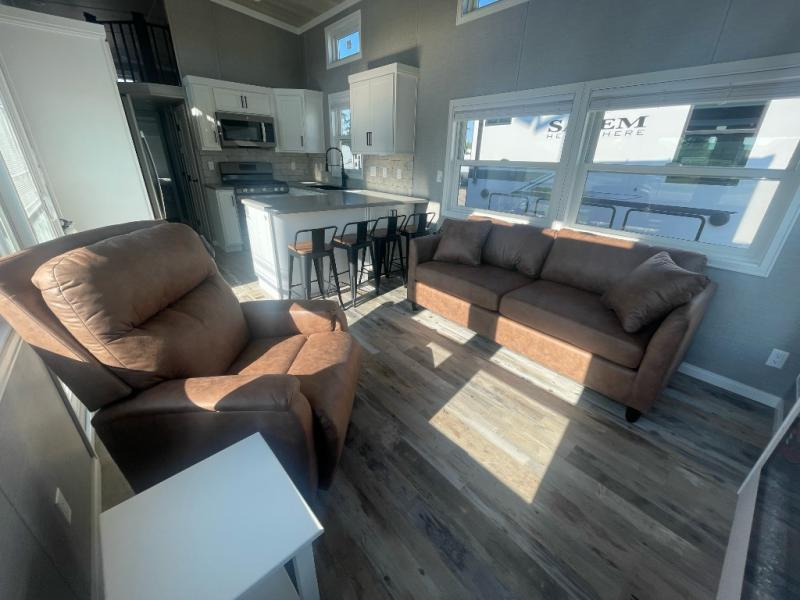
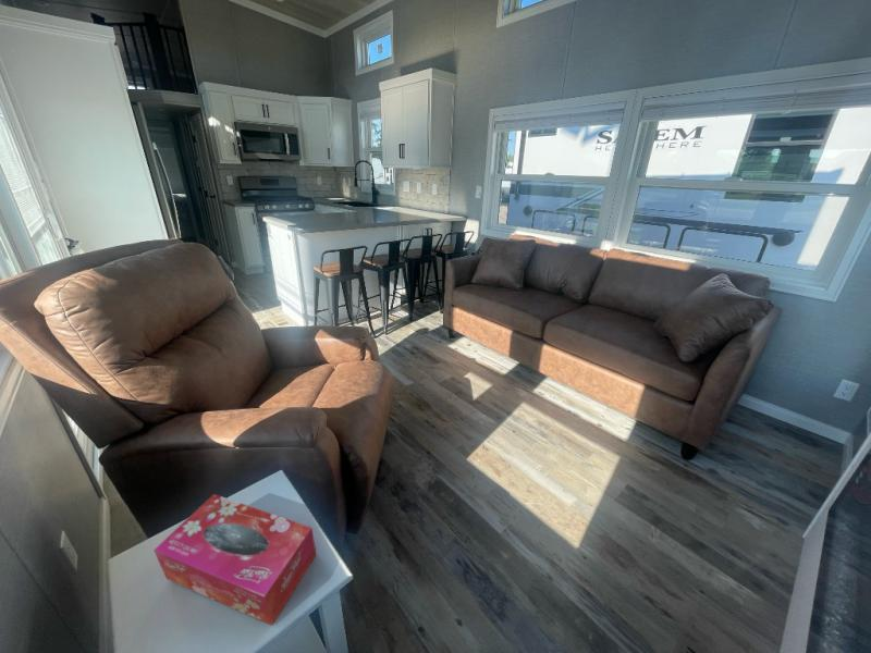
+ tissue box (240, 553)
